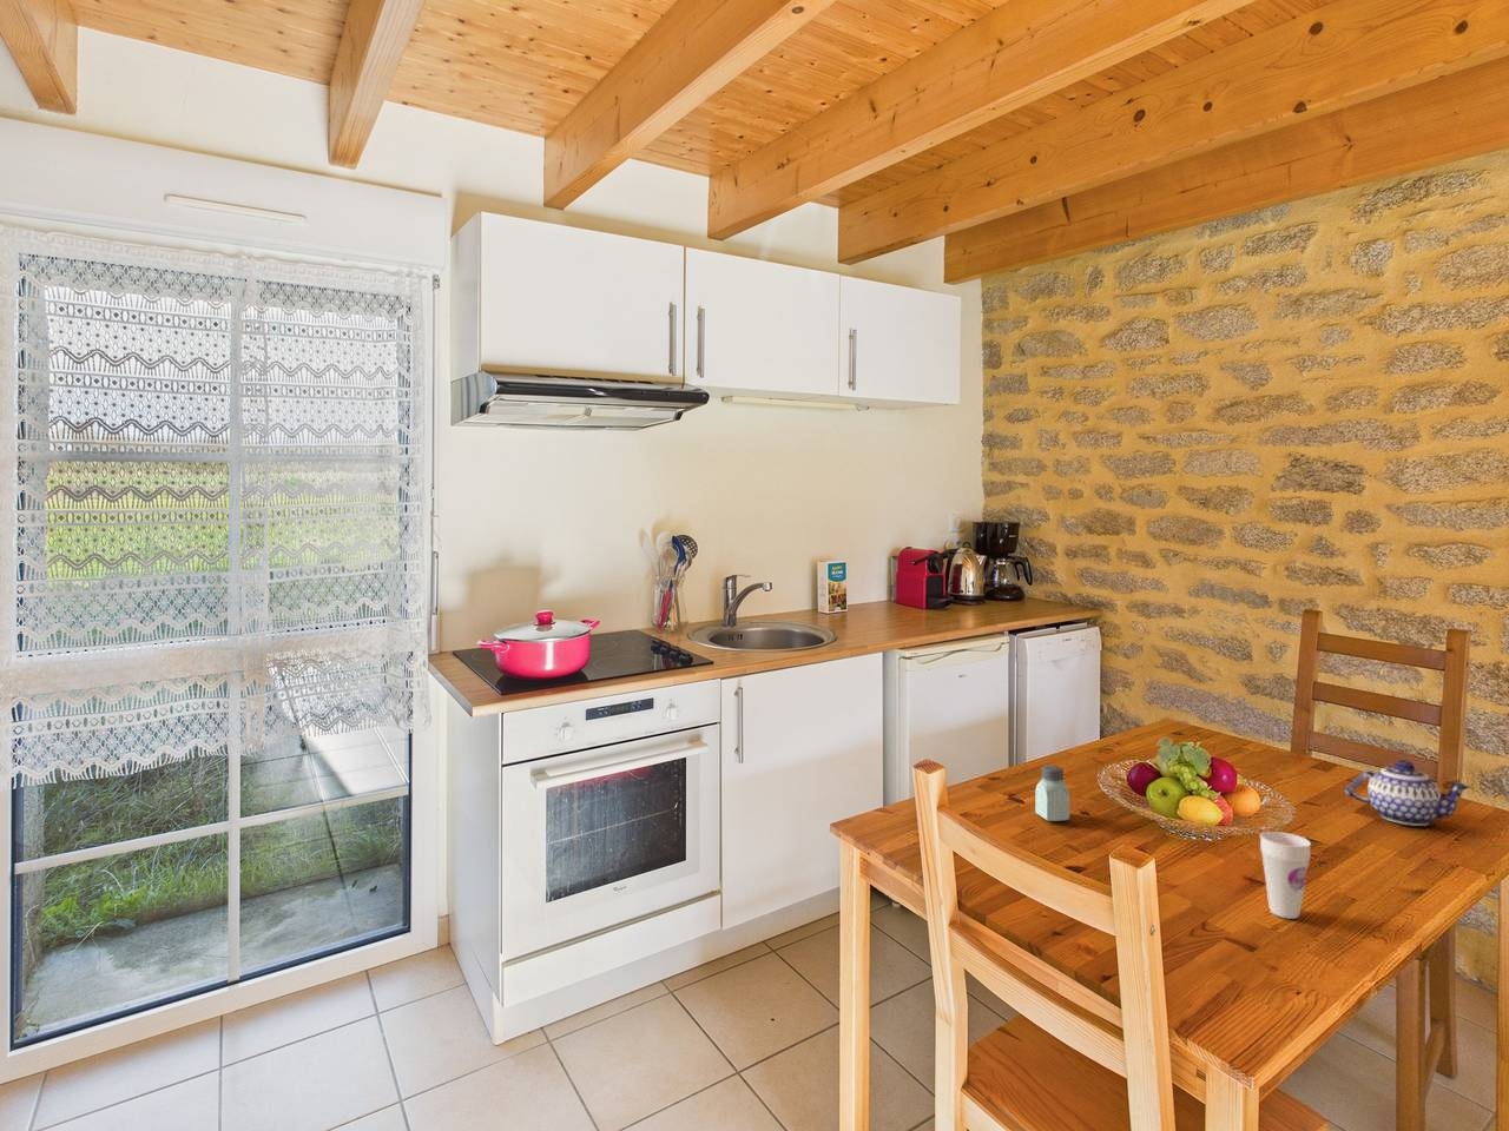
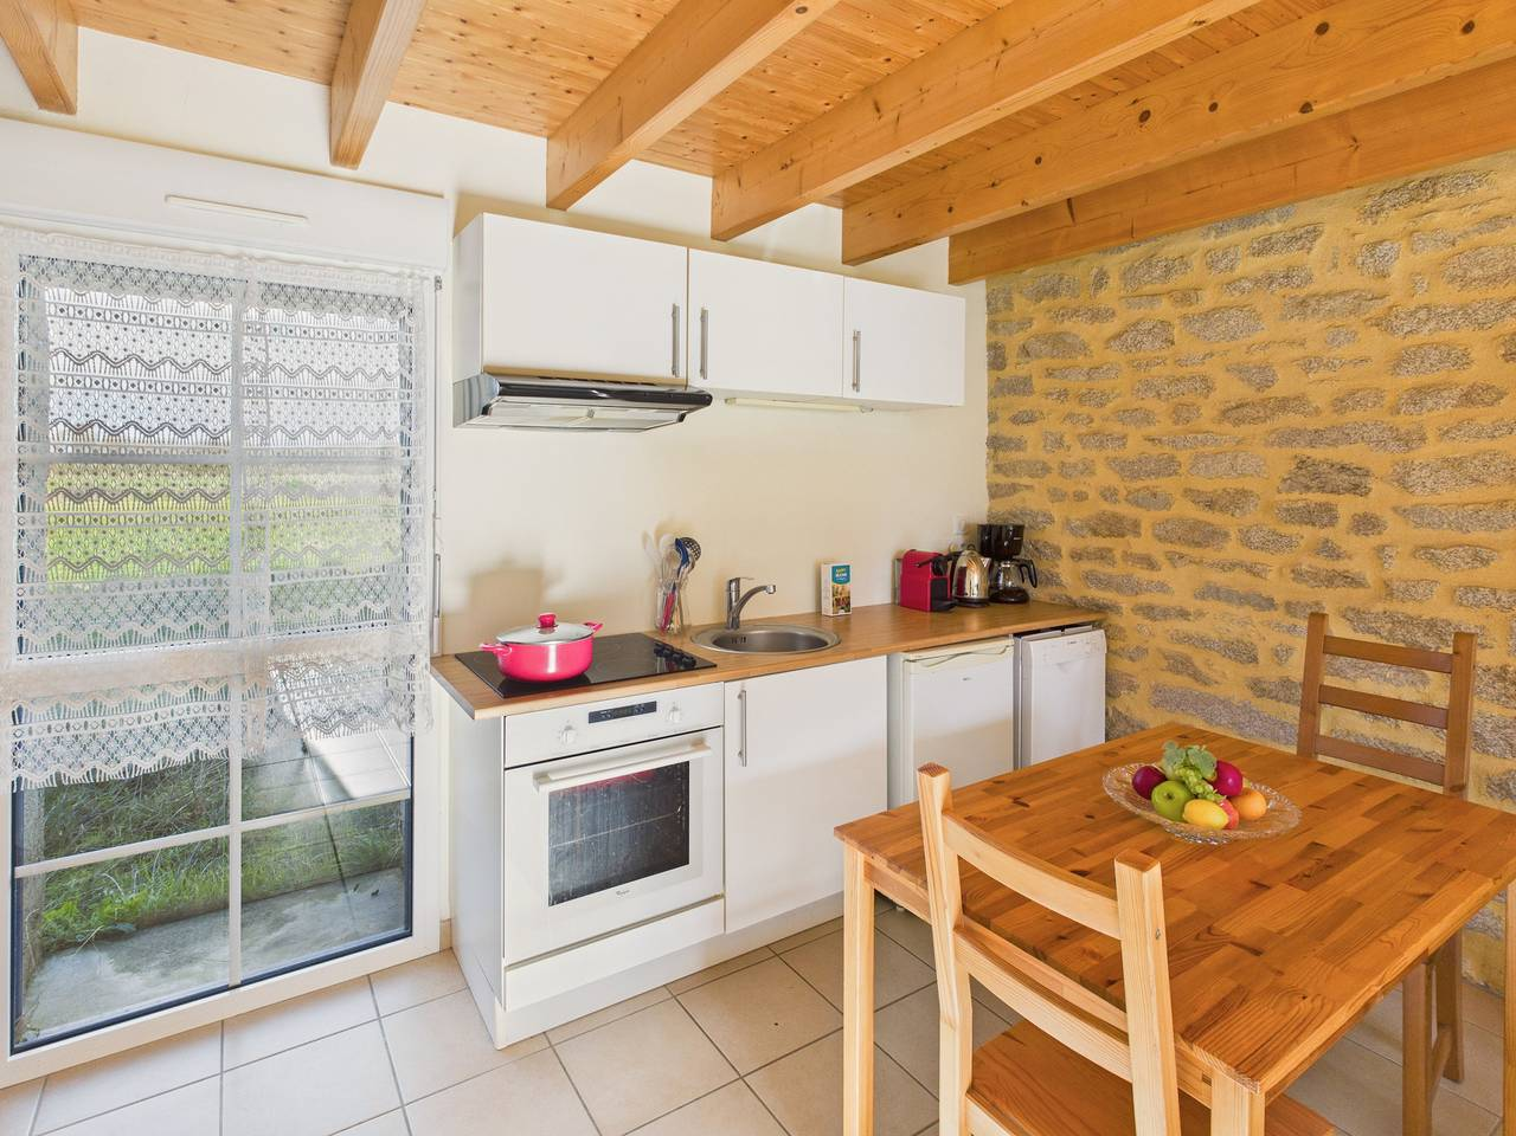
- teapot (1406, 789)
- saltshaker (1052, 791)
- cup (1283, 876)
